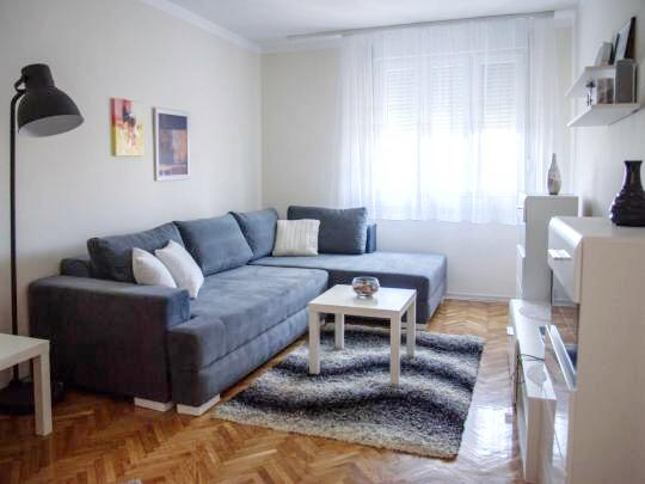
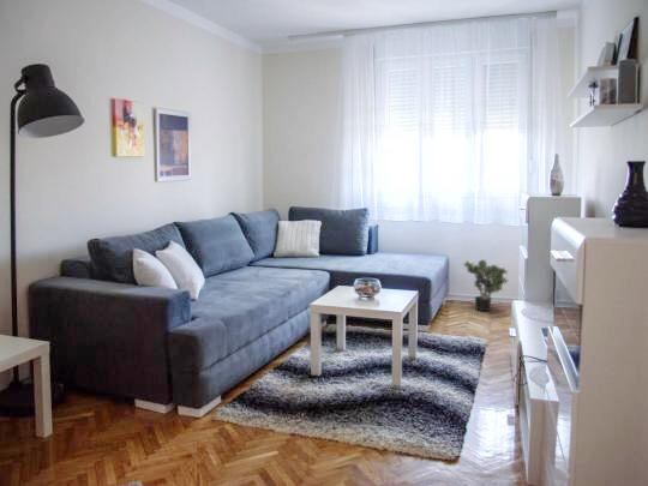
+ potted plant (484, 284)
